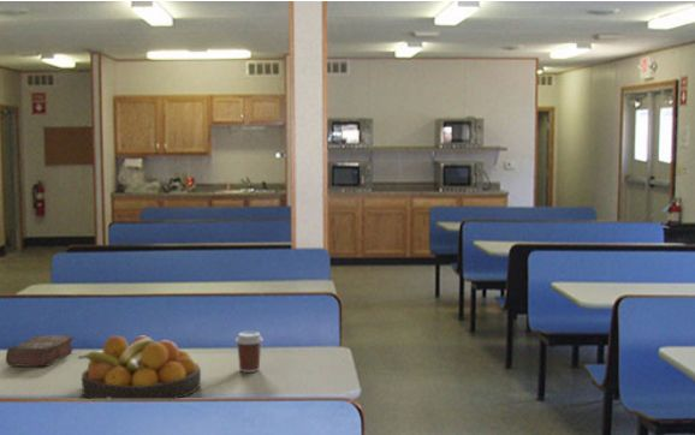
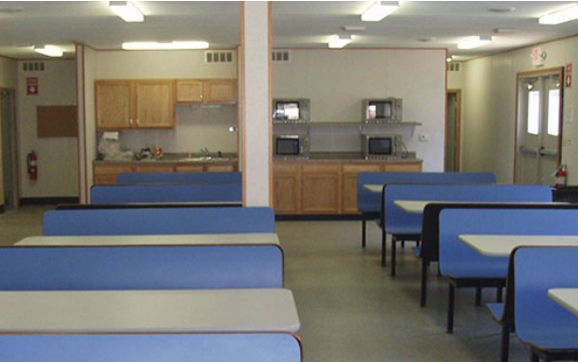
- coffee cup (249, 351)
- book (41, 350)
- fruit bowl (142, 363)
